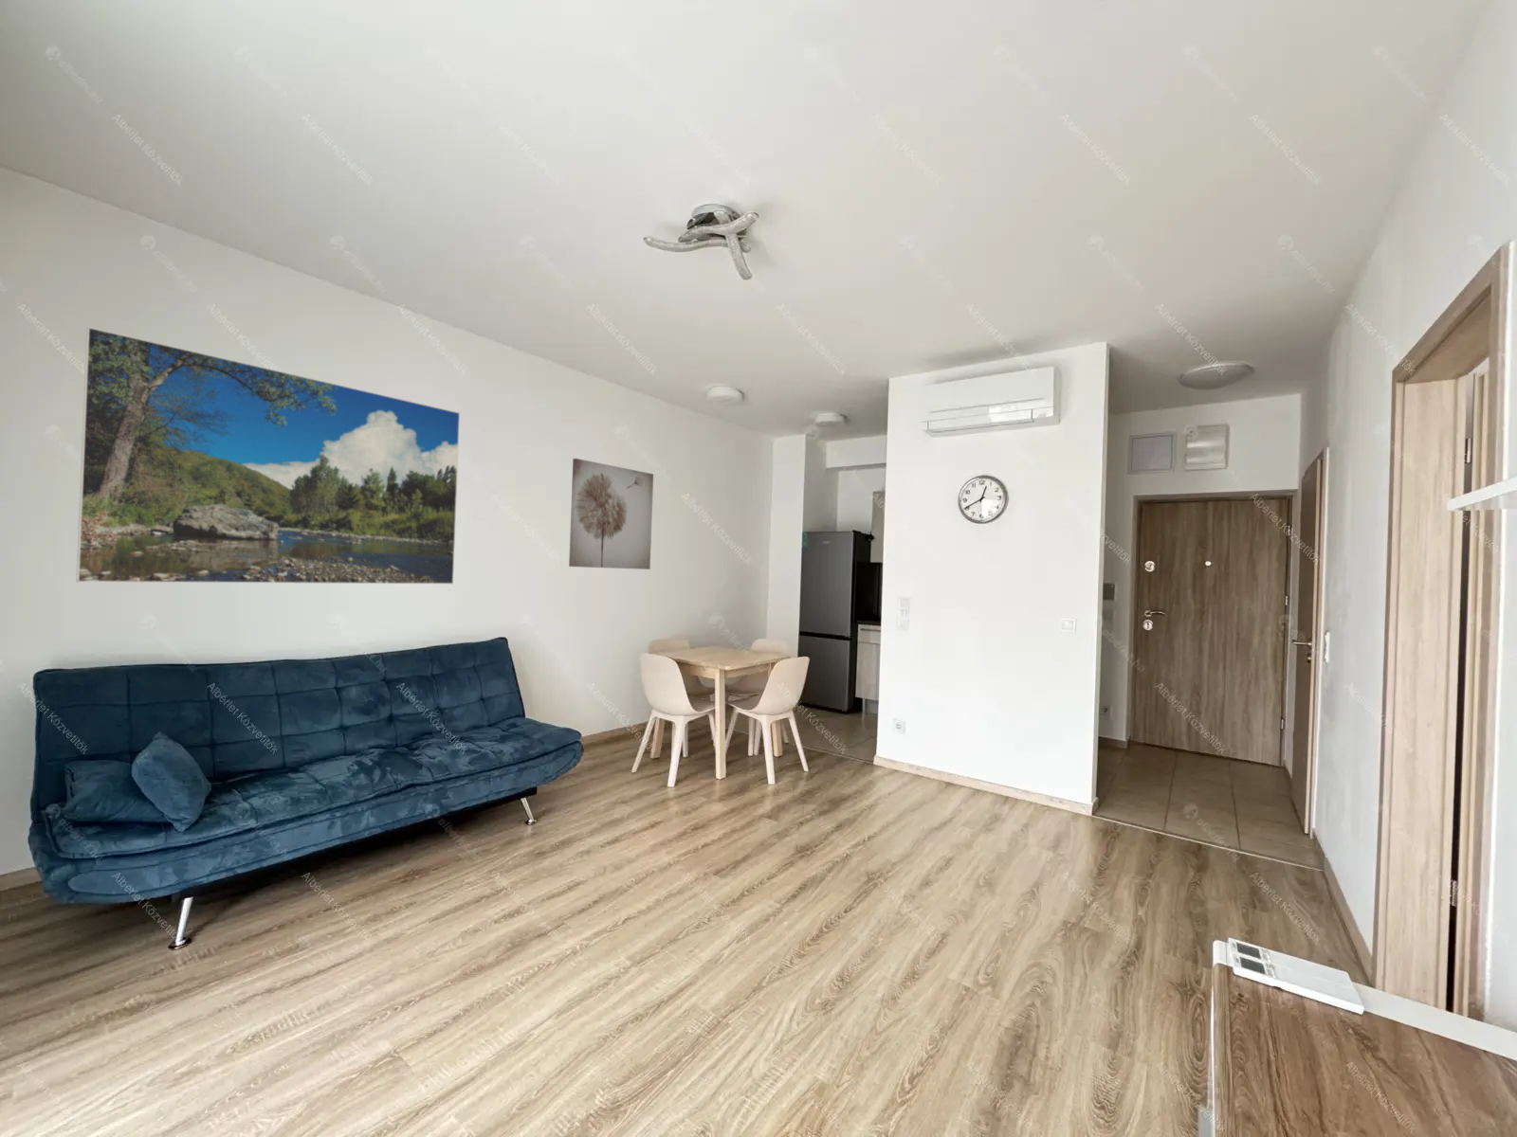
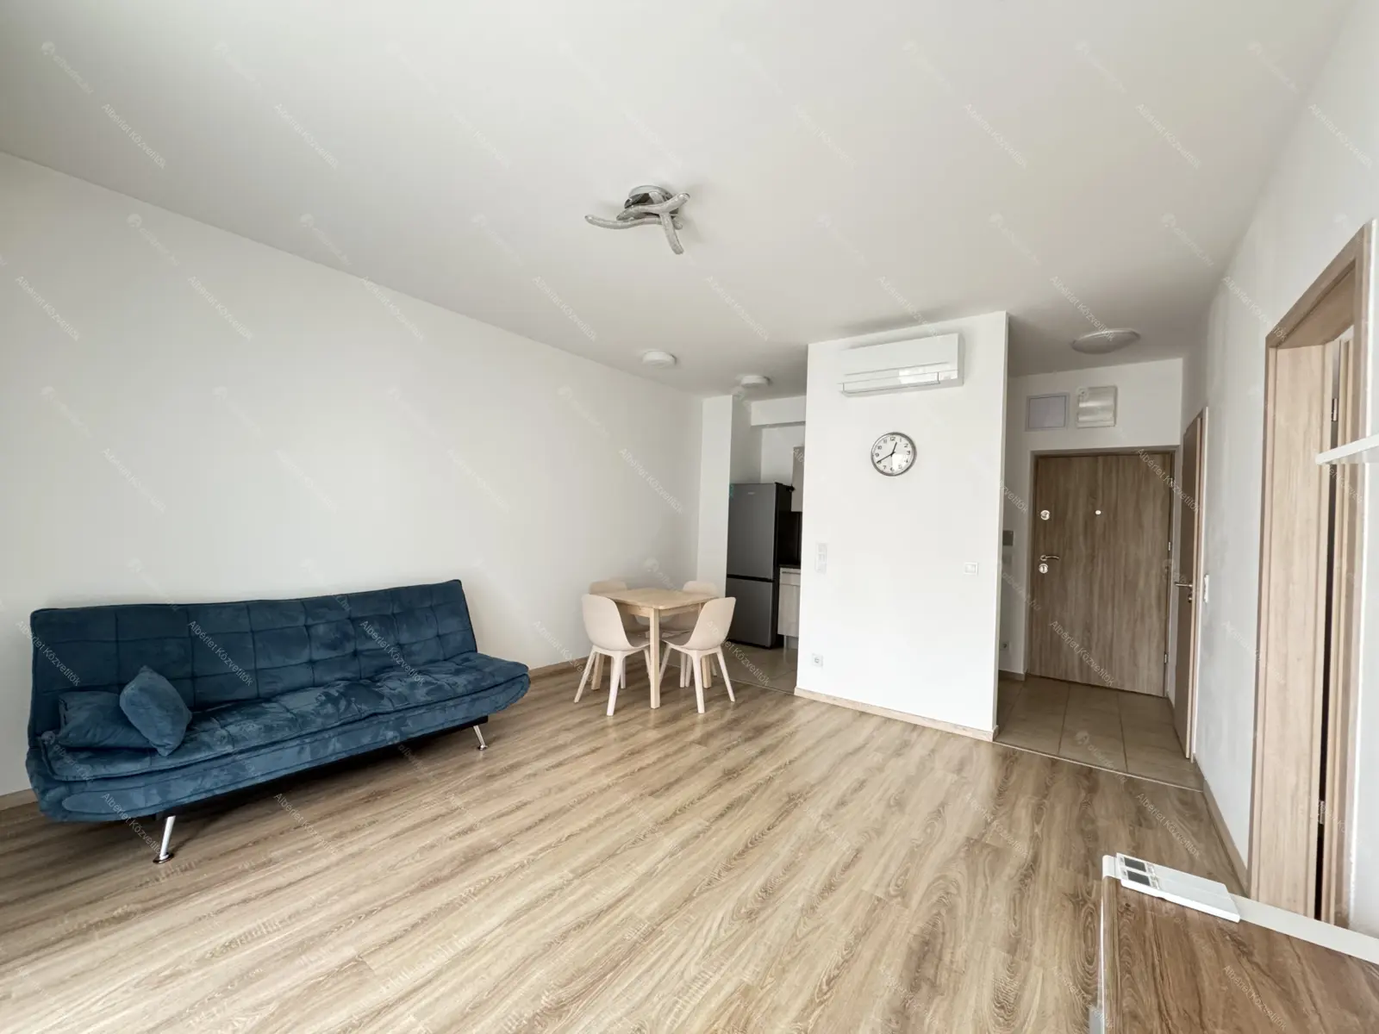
- wall art (614, 517)
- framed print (305, 480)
